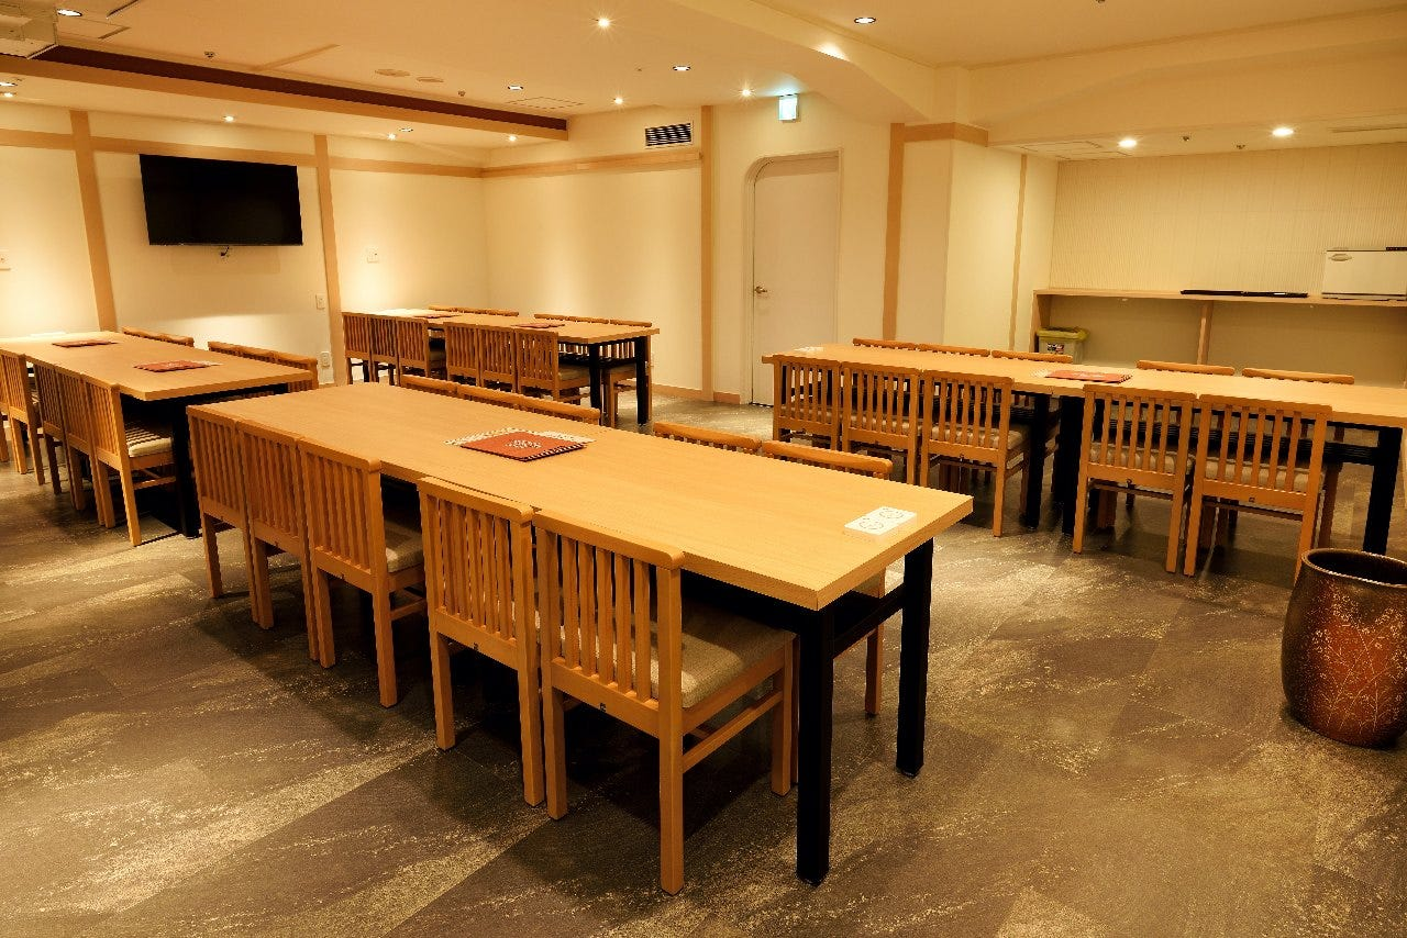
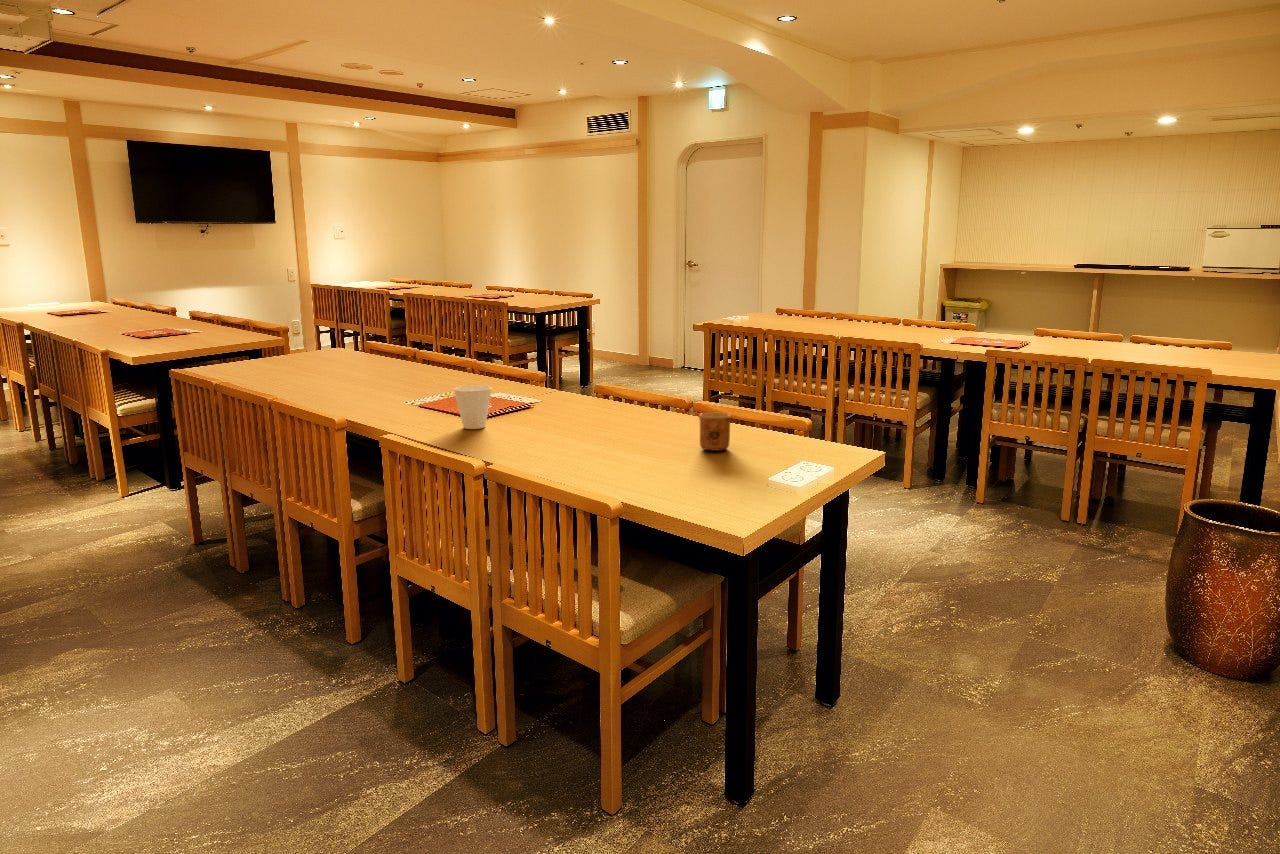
+ cup (473, 407)
+ cup (714, 431)
